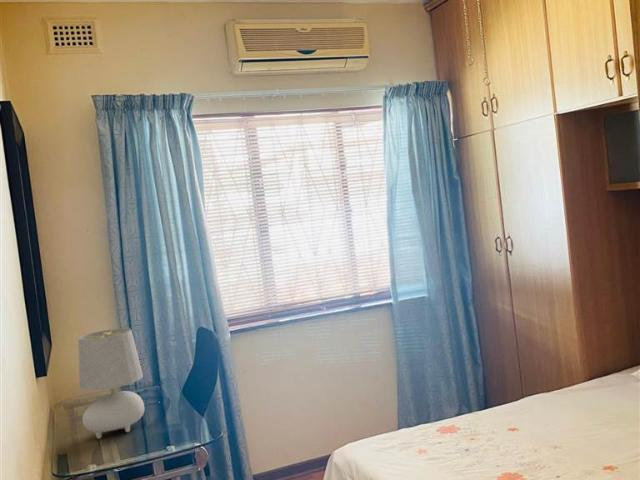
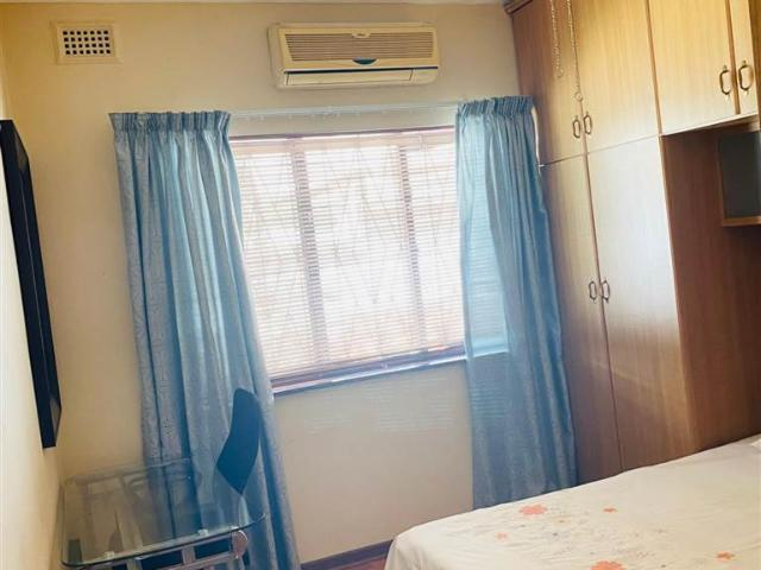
- table lamp (110, 382)
